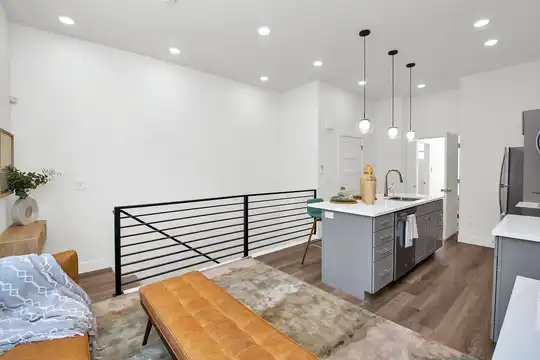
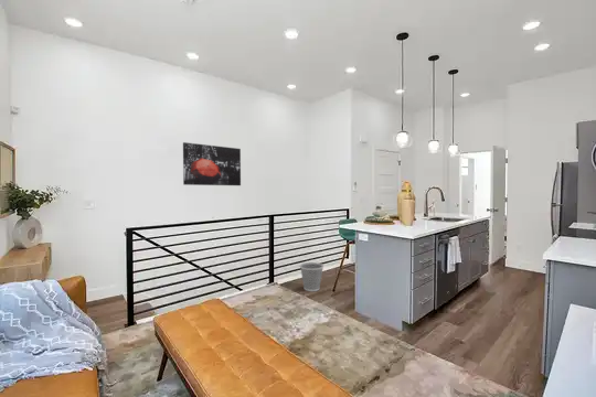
+ wall art (213, 165)
+ wastebasket (311, 277)
